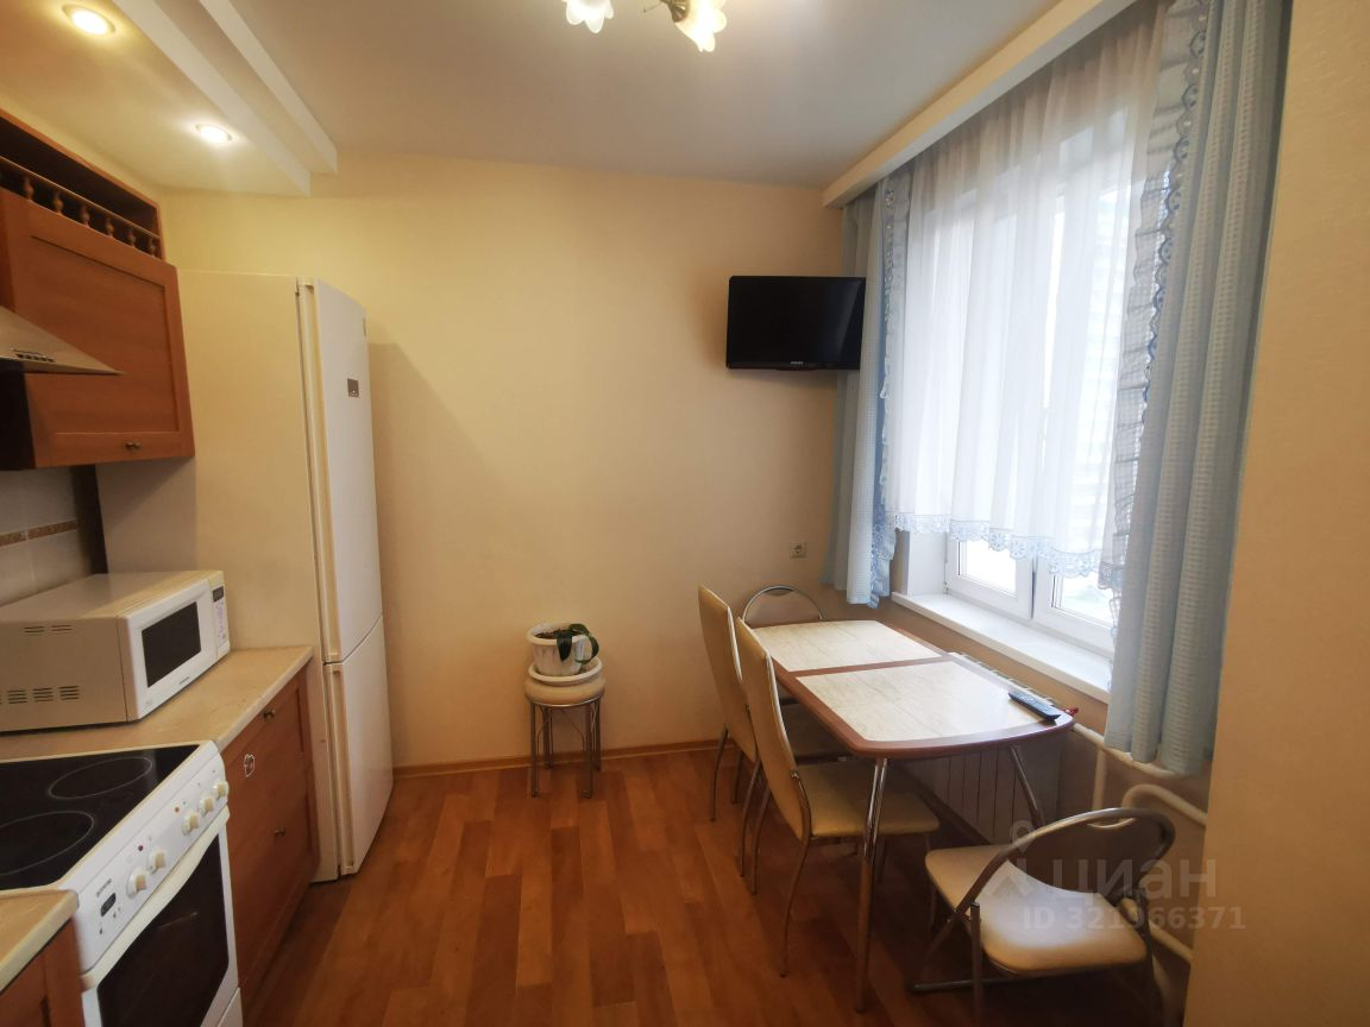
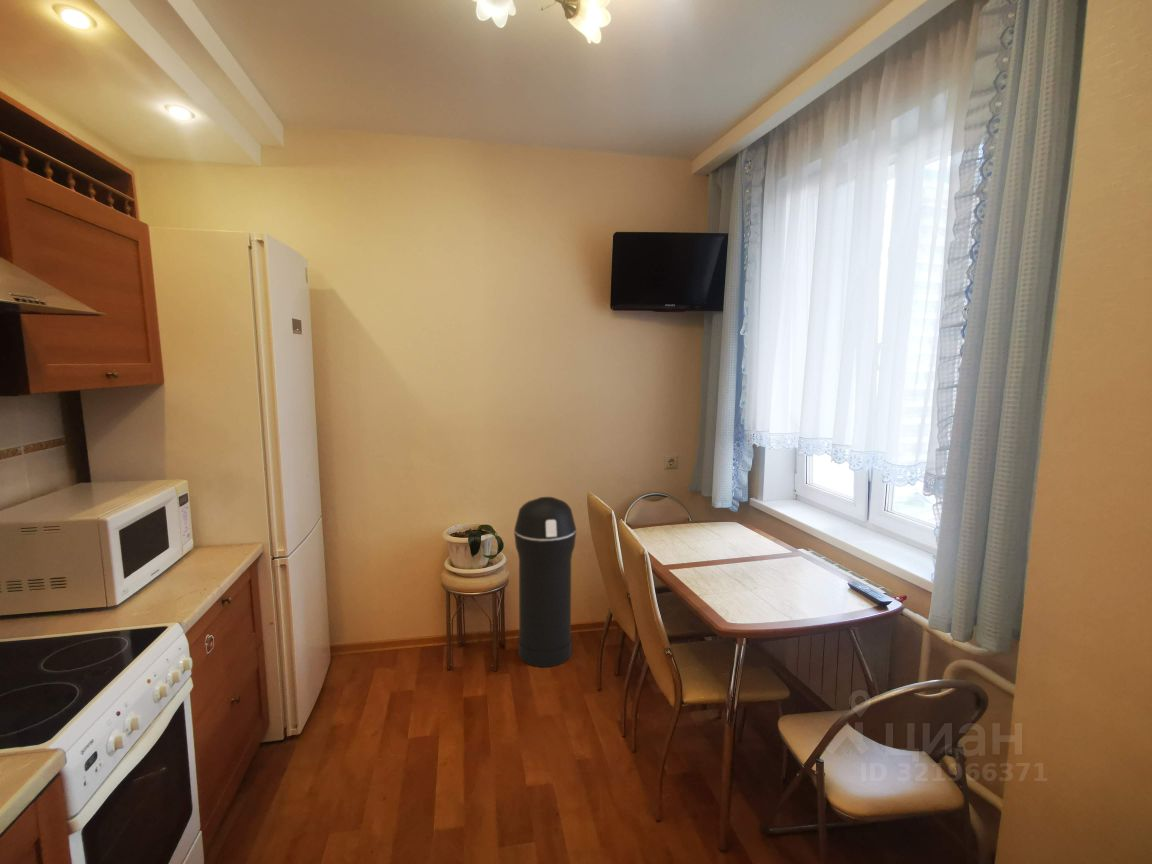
+ trash can (545, 575)
